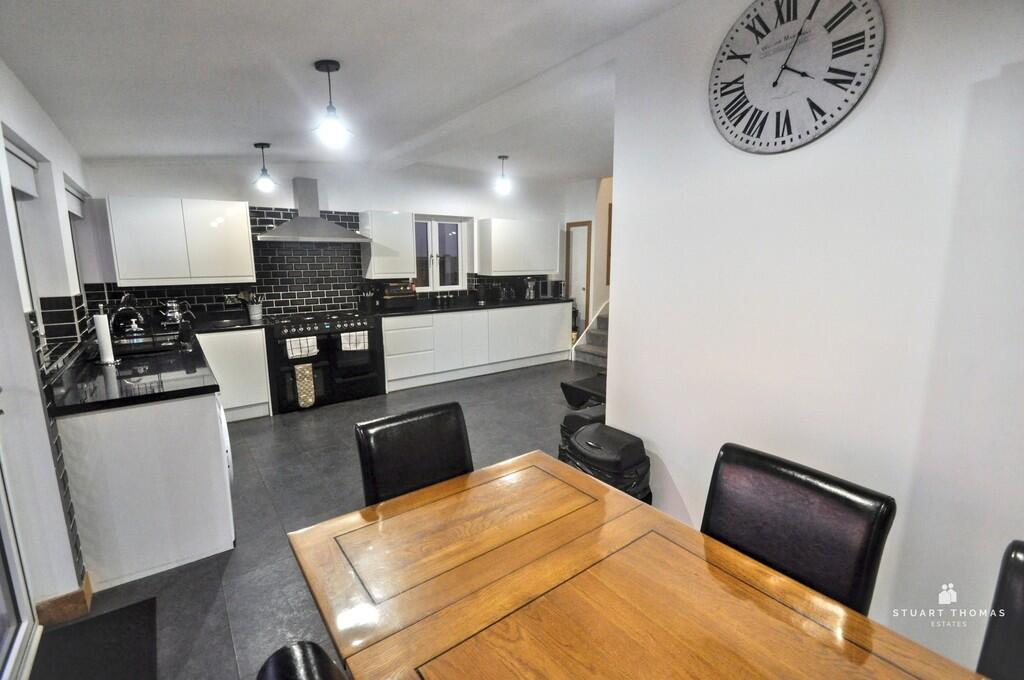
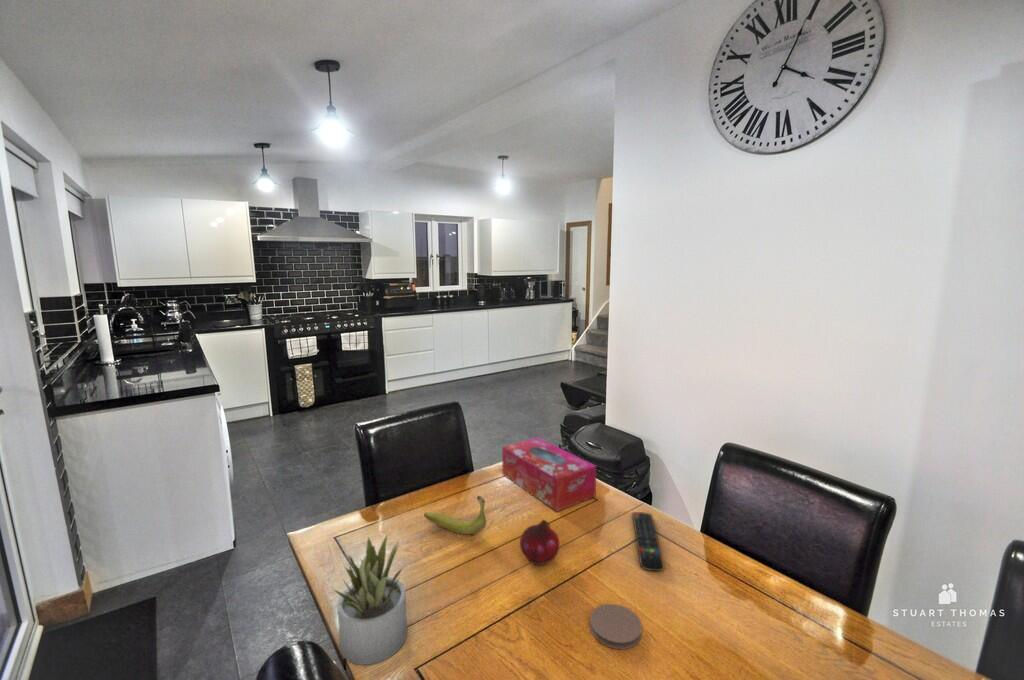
+ coaster (615, 625)
+ tissue box (546, 470)
+ fruit (539, 542)
+ remote control (646, 538)
+ banana (451, 517)
+ succulent plant (372, 590)
